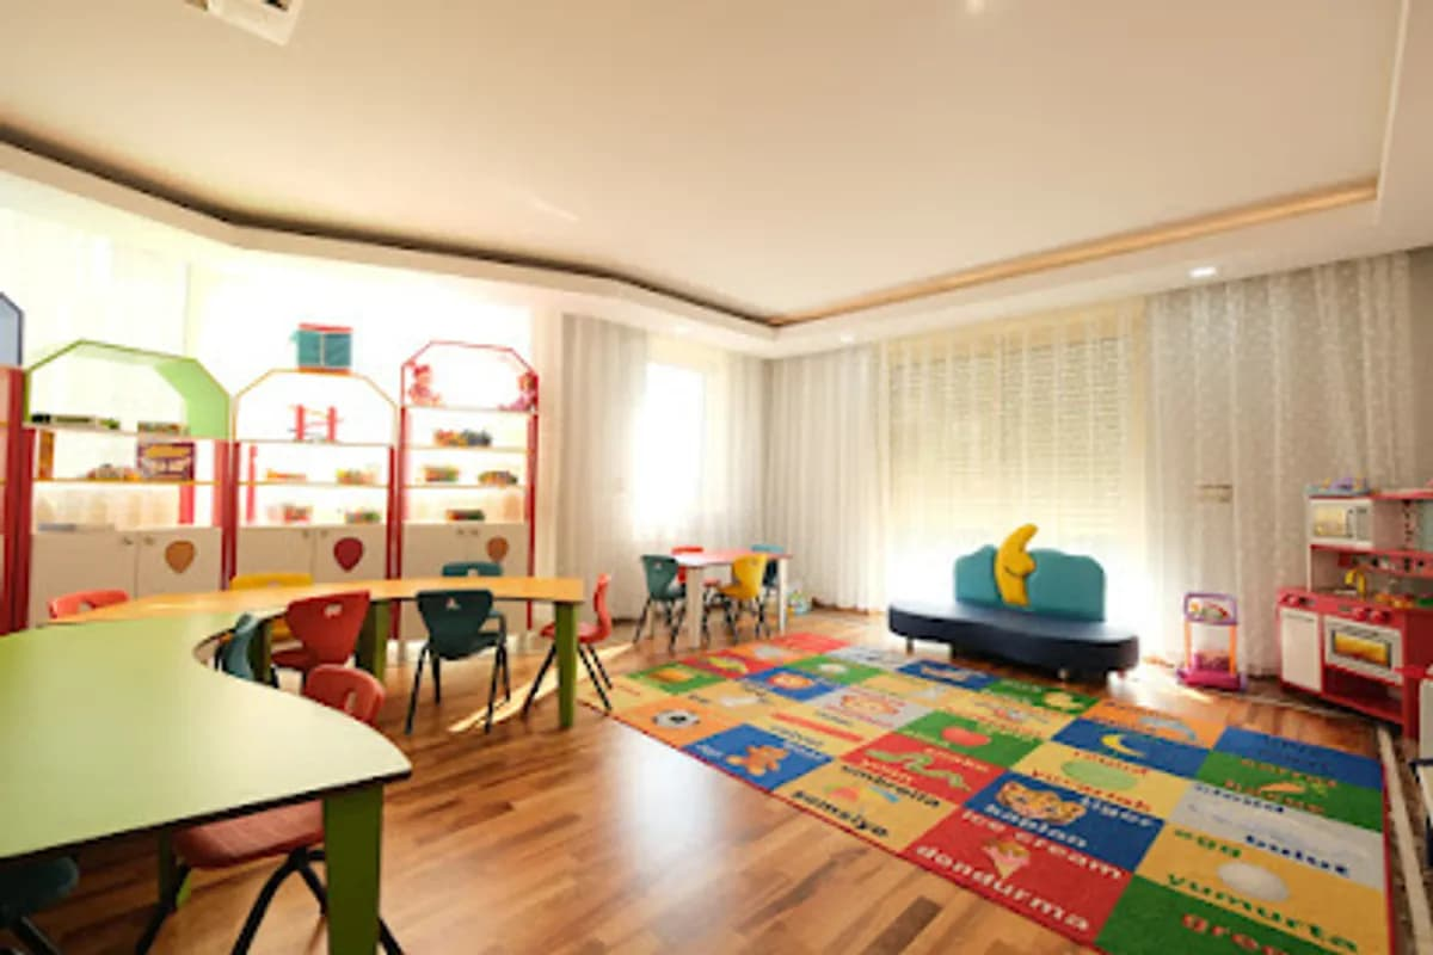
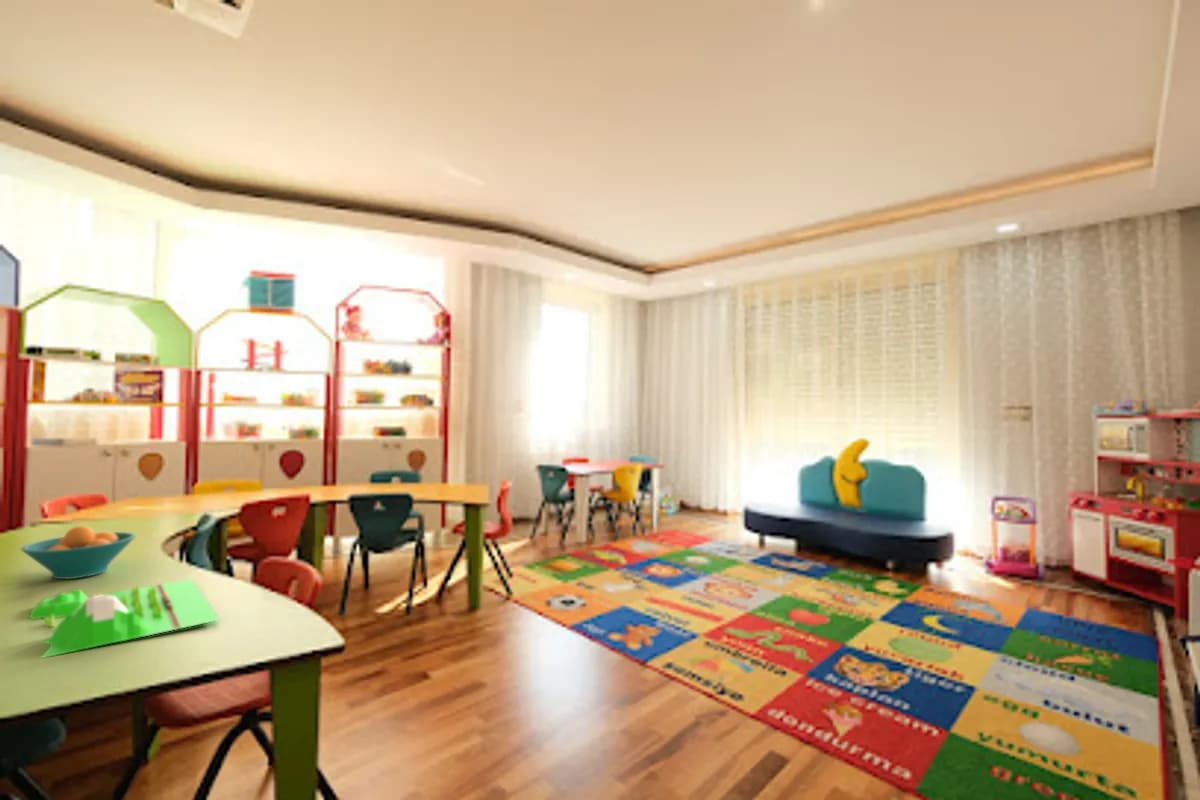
+ fruit bowl (81, 550)
+ board game (116, 596)
